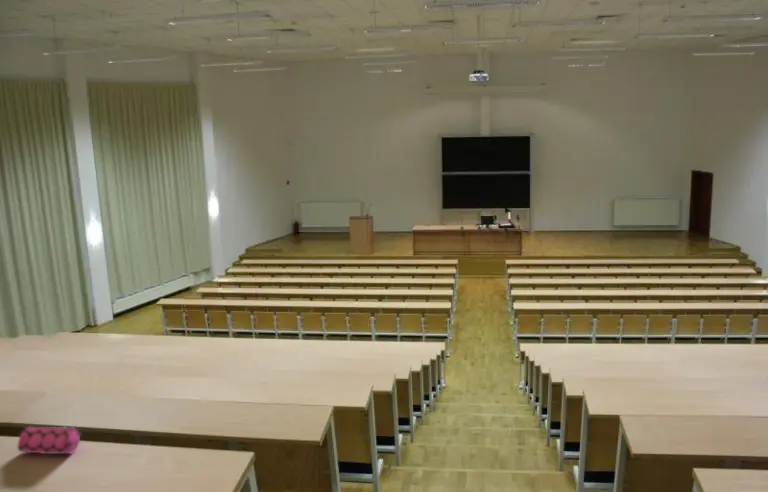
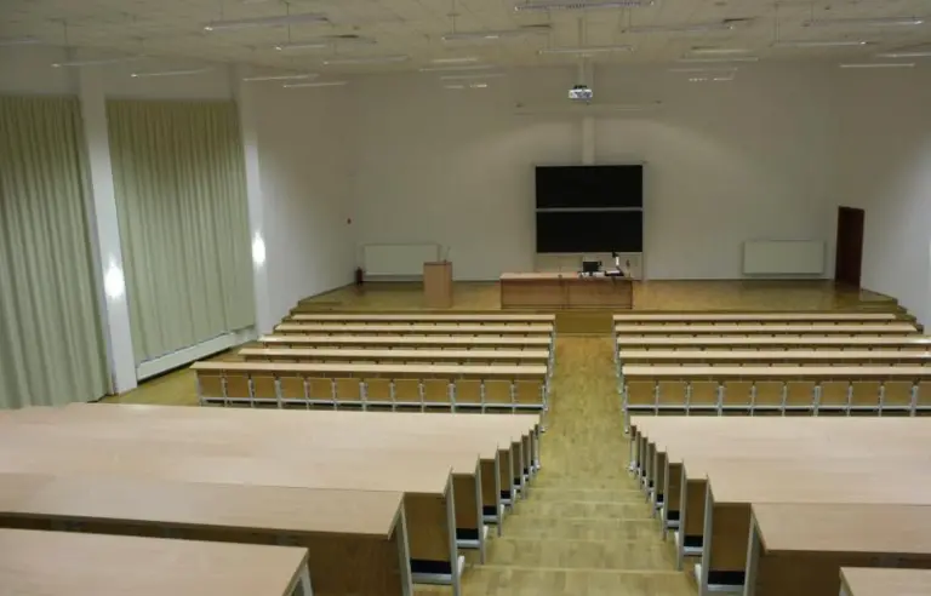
- pencil case (48, 439)
